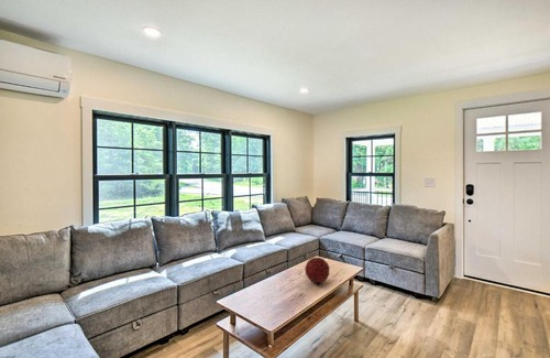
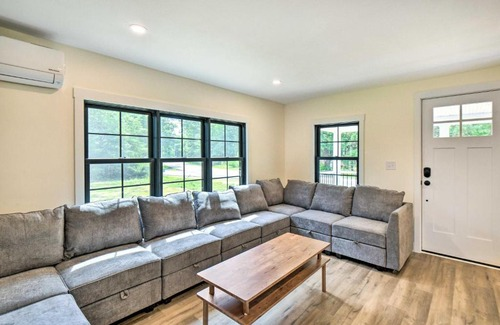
- decorative orb (317, 270)
